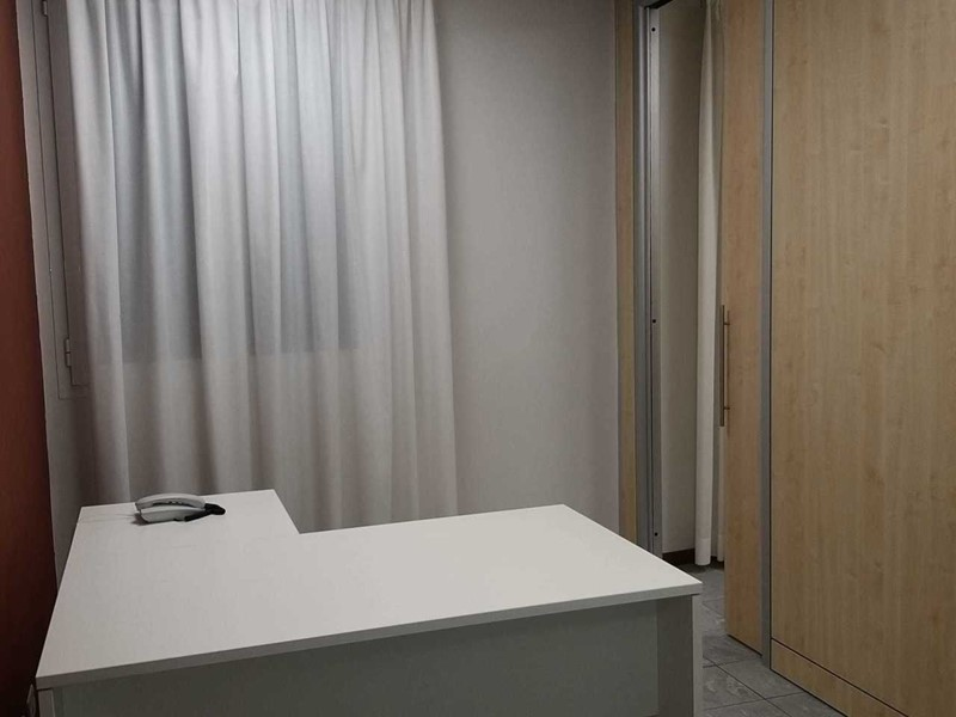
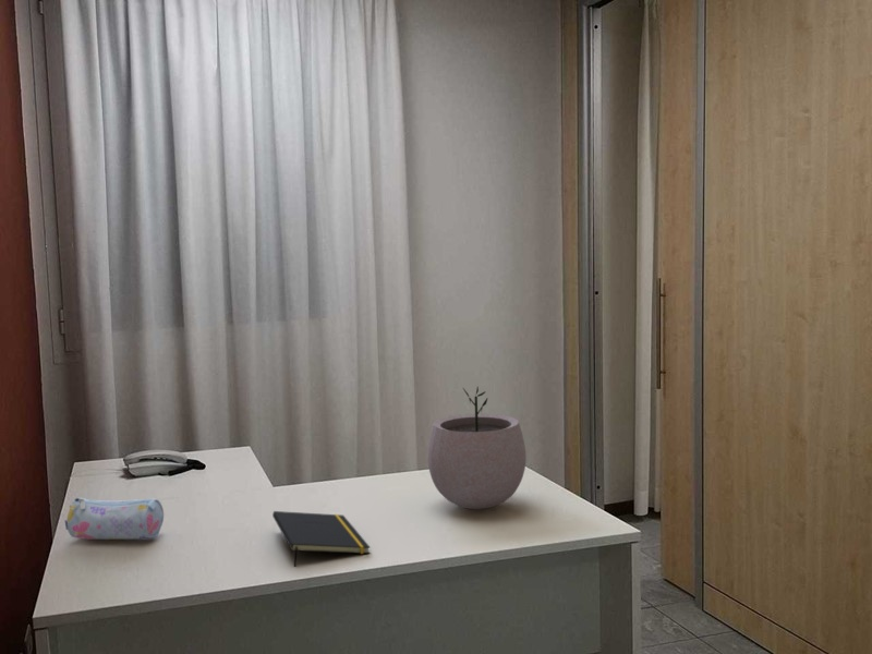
+ pencil case (116, 517)
+ notepad (319, 531)
+ plant pot (476, 445)
